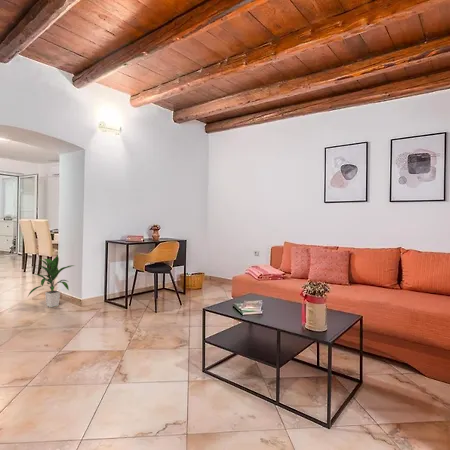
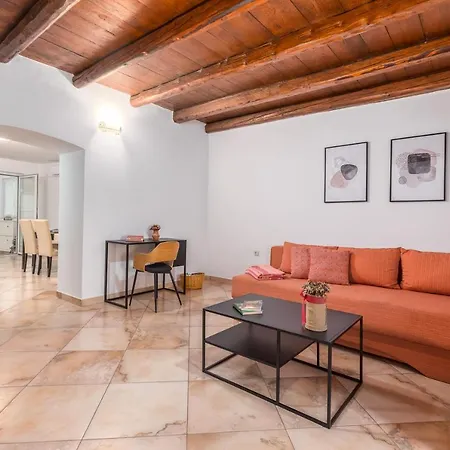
- indoor plant (50, 280)
